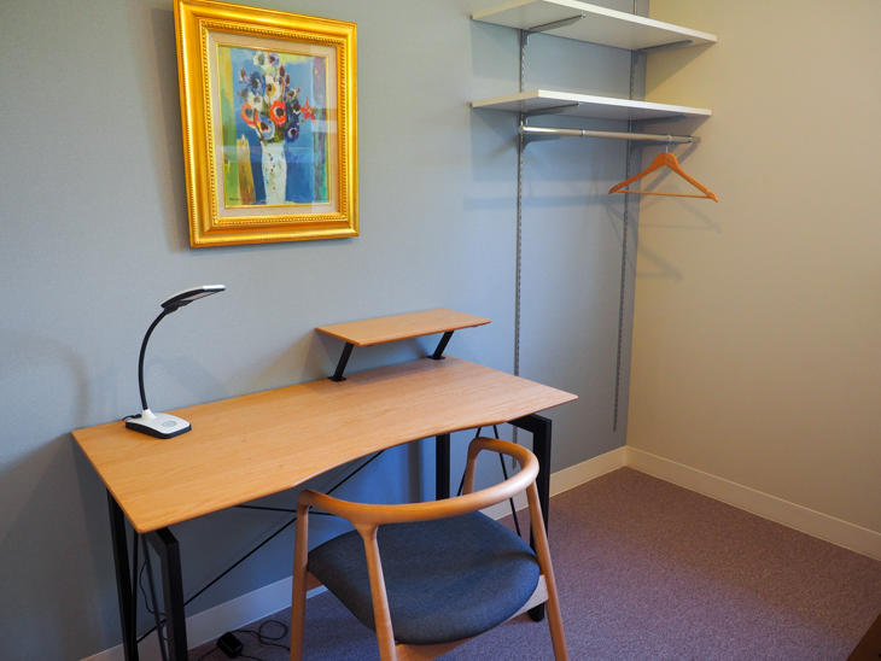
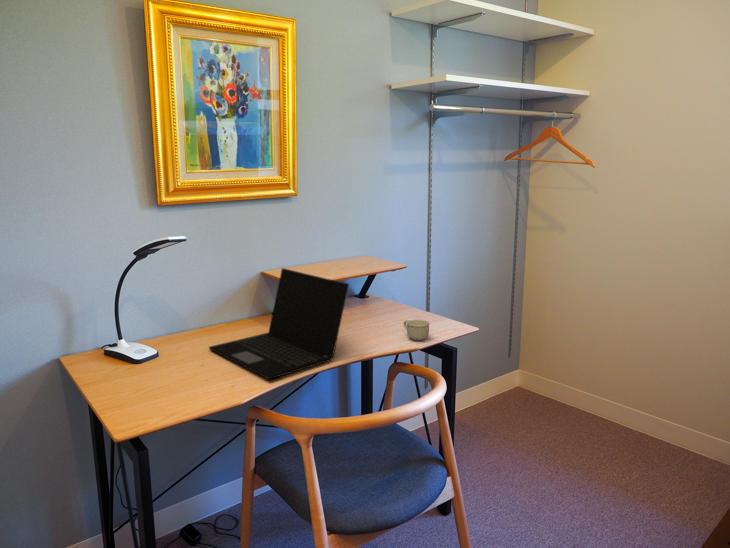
+ laptop (277, 317)
+ cup (415, 329)
